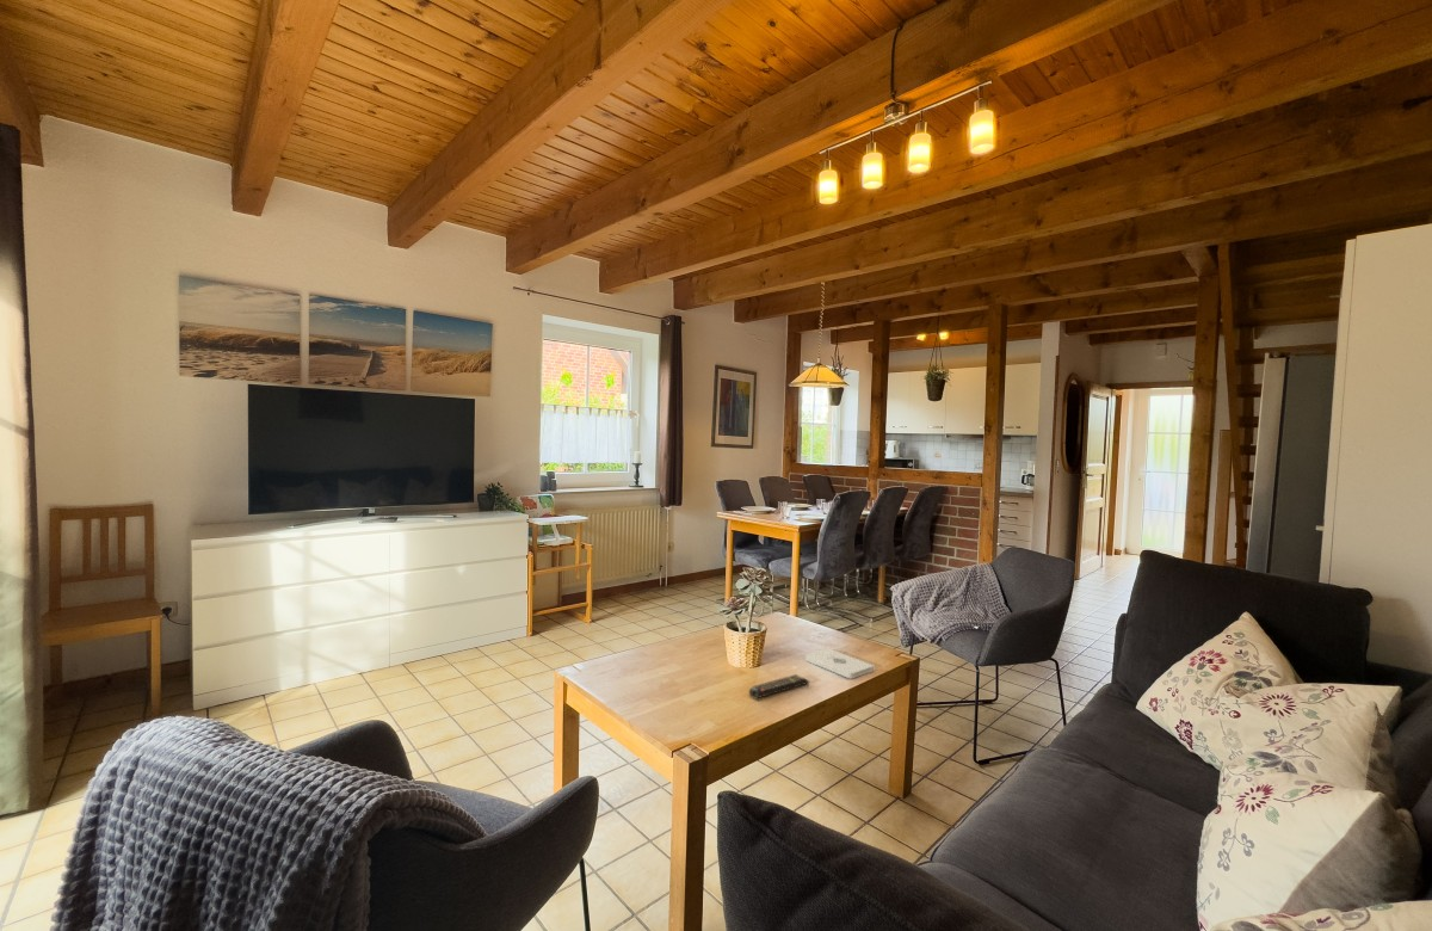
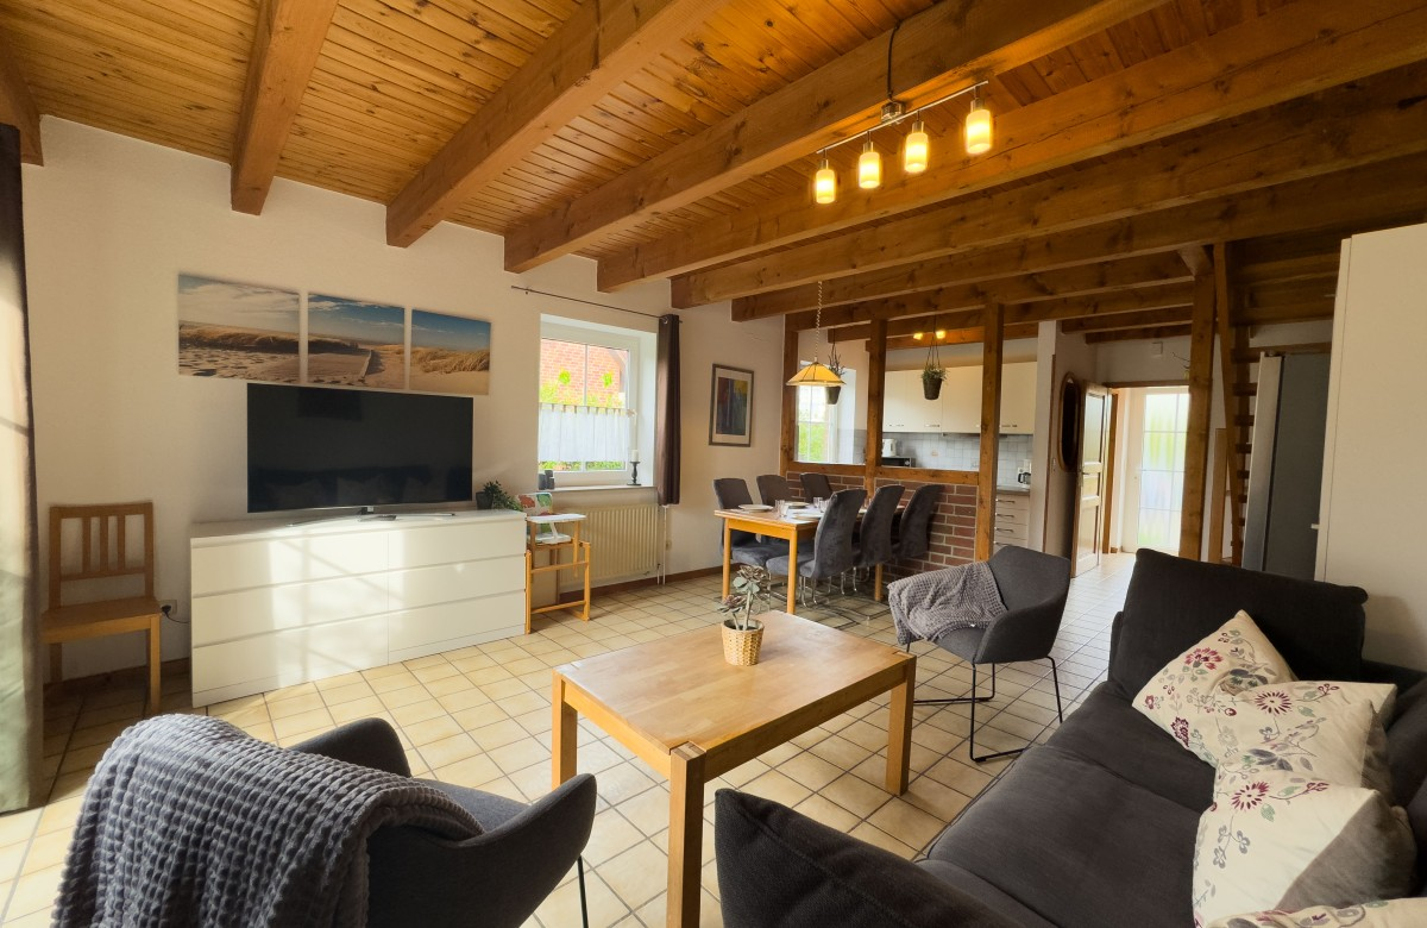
- notepad (838, 662)
- remote control (779, 685)
